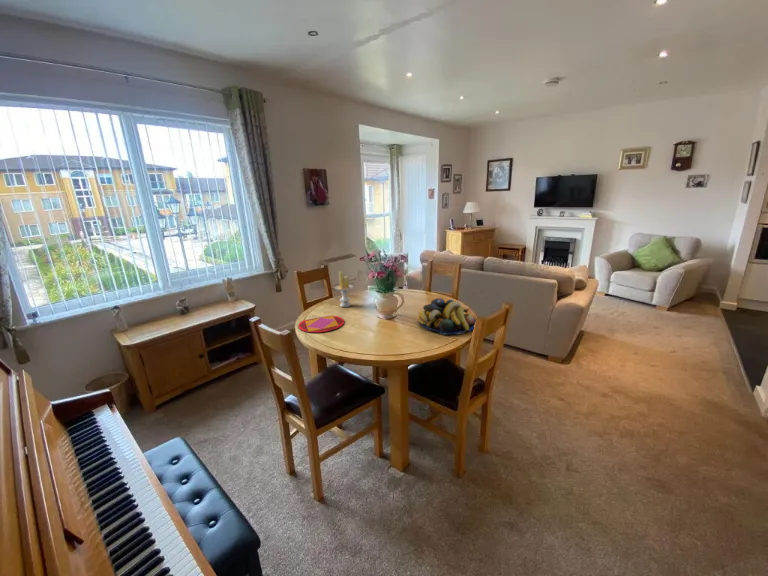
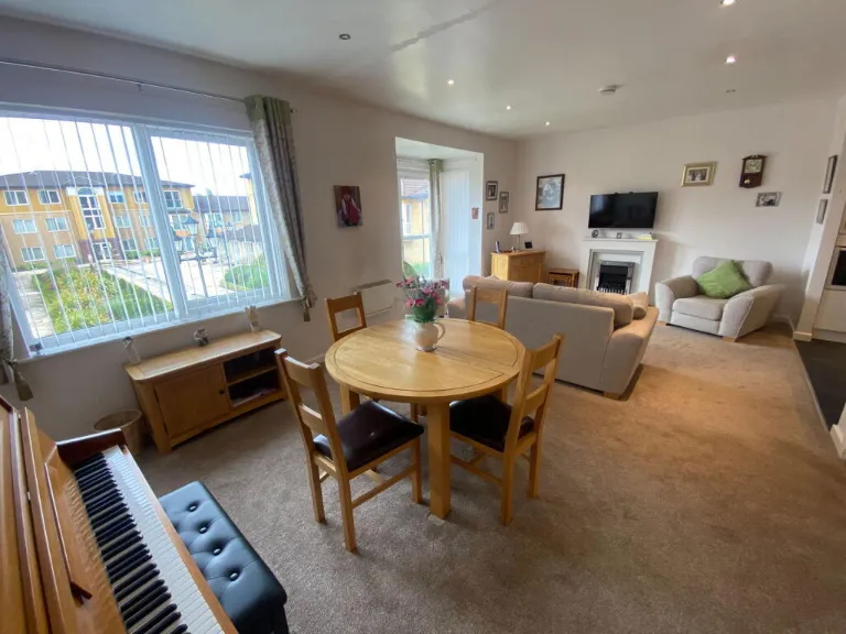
- plate (321, 323)
- candle (344, 288)
- fruit bowl (447, 312)
